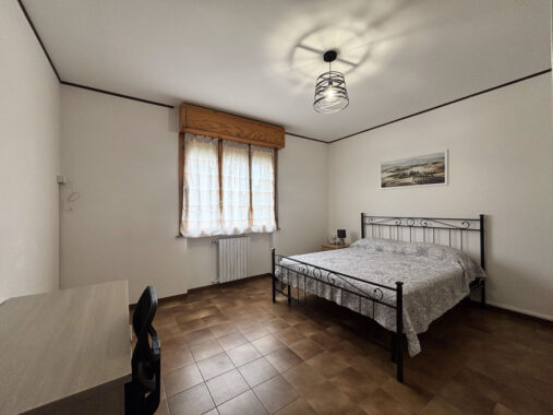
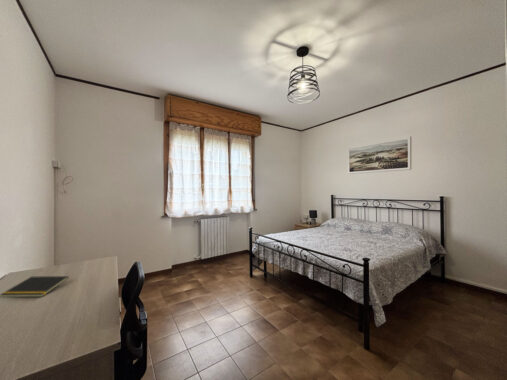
+ notepad (36, 285)
